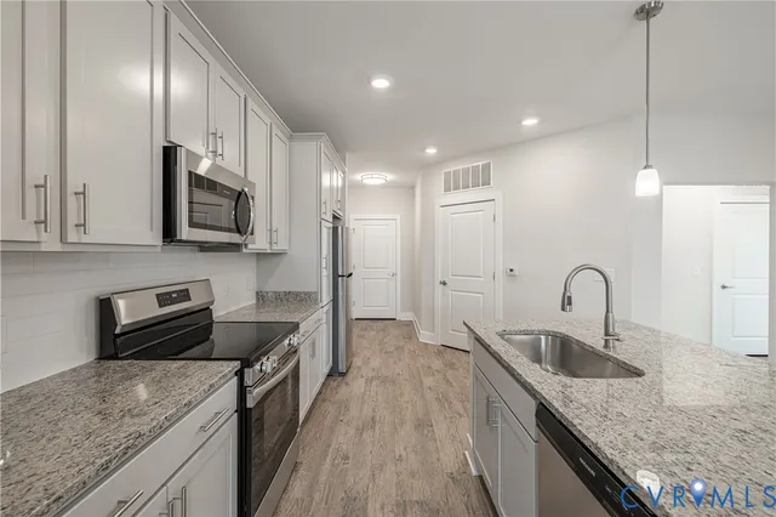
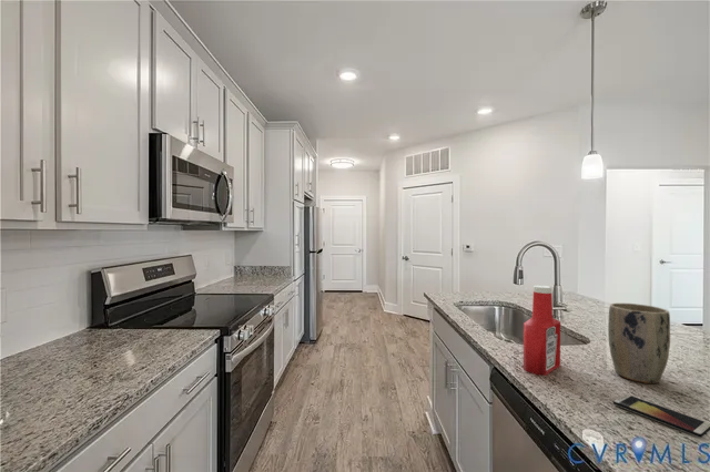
+ plant pot (637, 341)
+ smartphone (659, 413)
+ soap bottle (541, 327)
